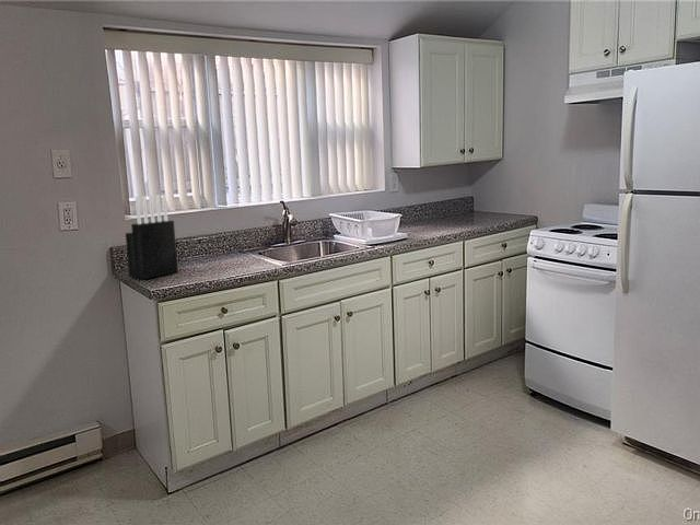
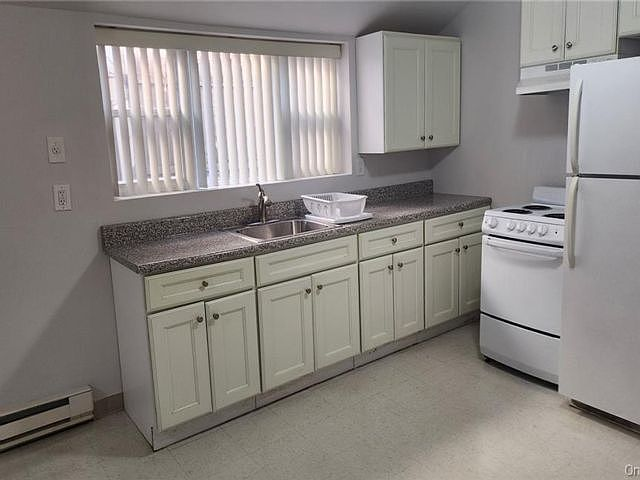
- knife block (149, 235)
